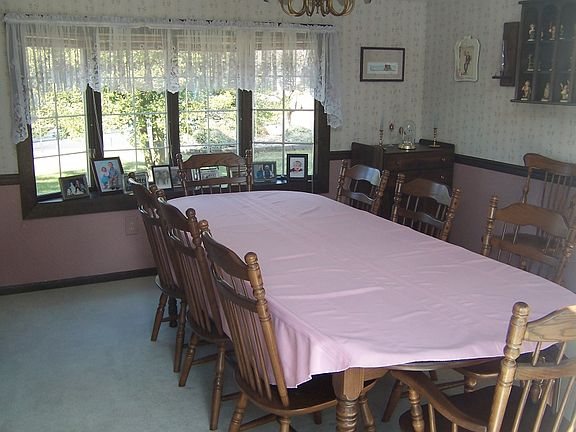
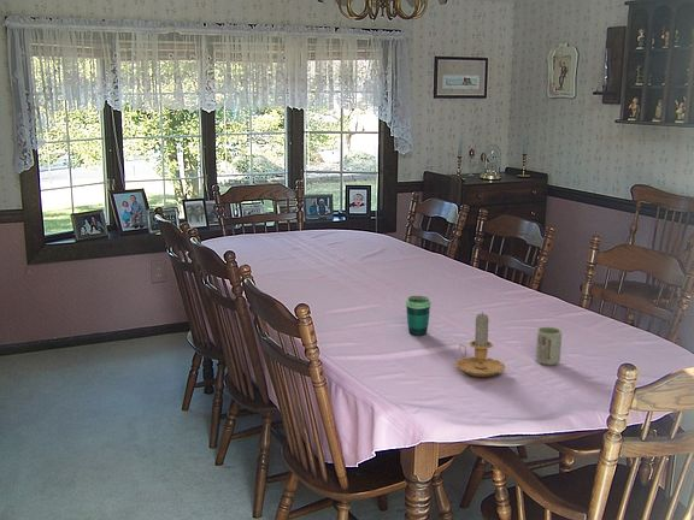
+ cup (548, 345)
+ candle (477, 339)
+ cup (417, 315)
